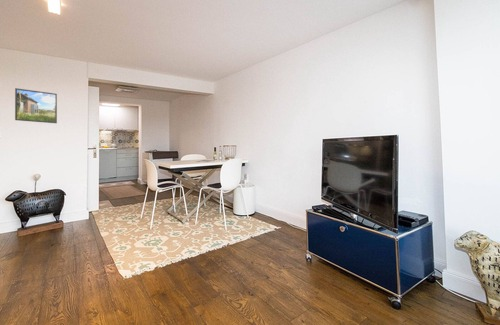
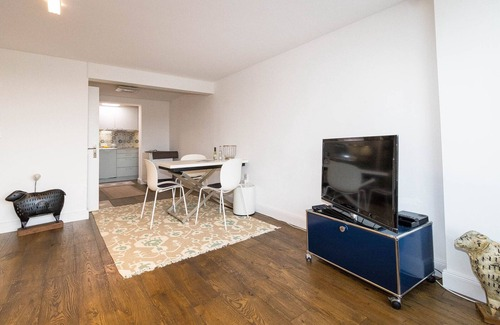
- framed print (36, 106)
